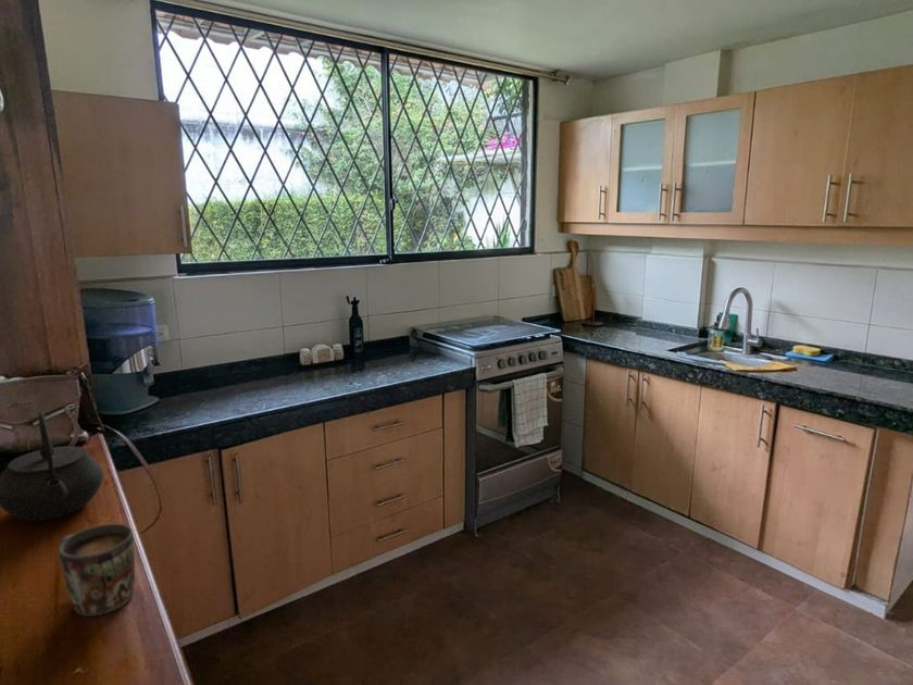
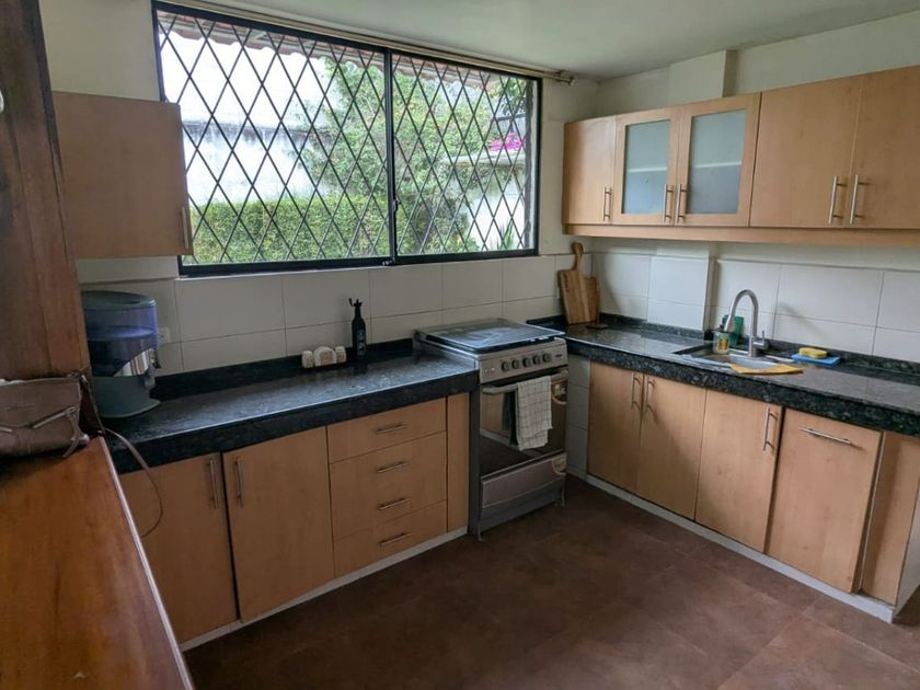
- kettle (49, 463)
- mug (91, 566)
